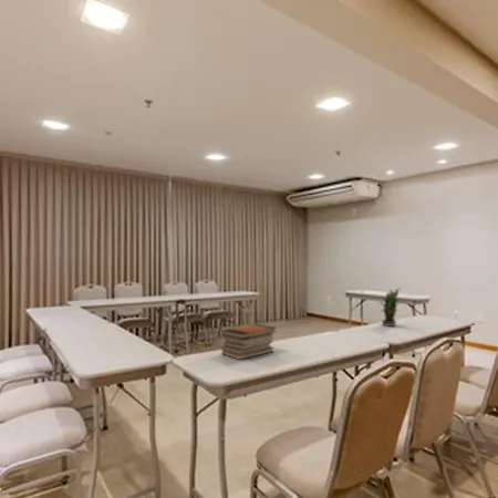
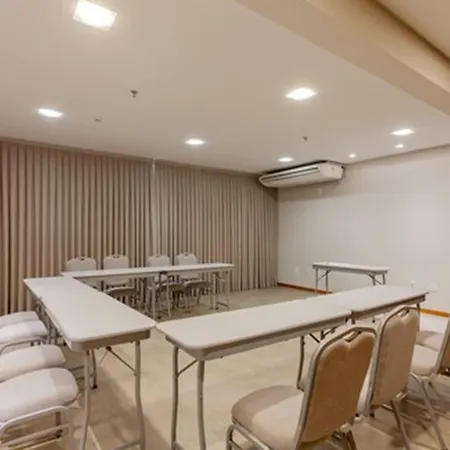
- potted plant (391, 307)
- book stack (249, 340)
